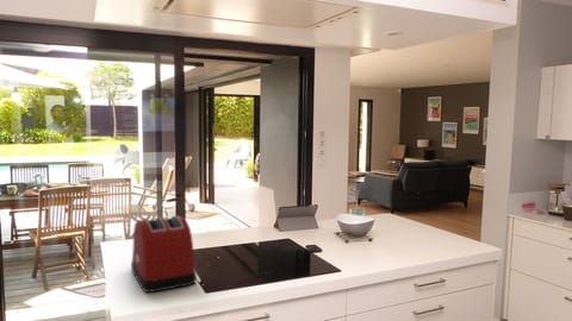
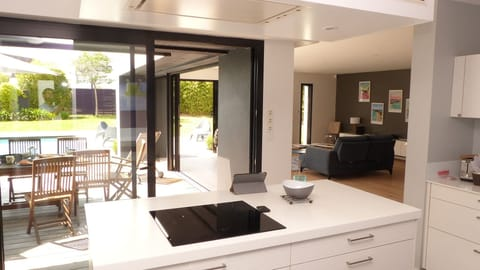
- toaster (162, 246)
